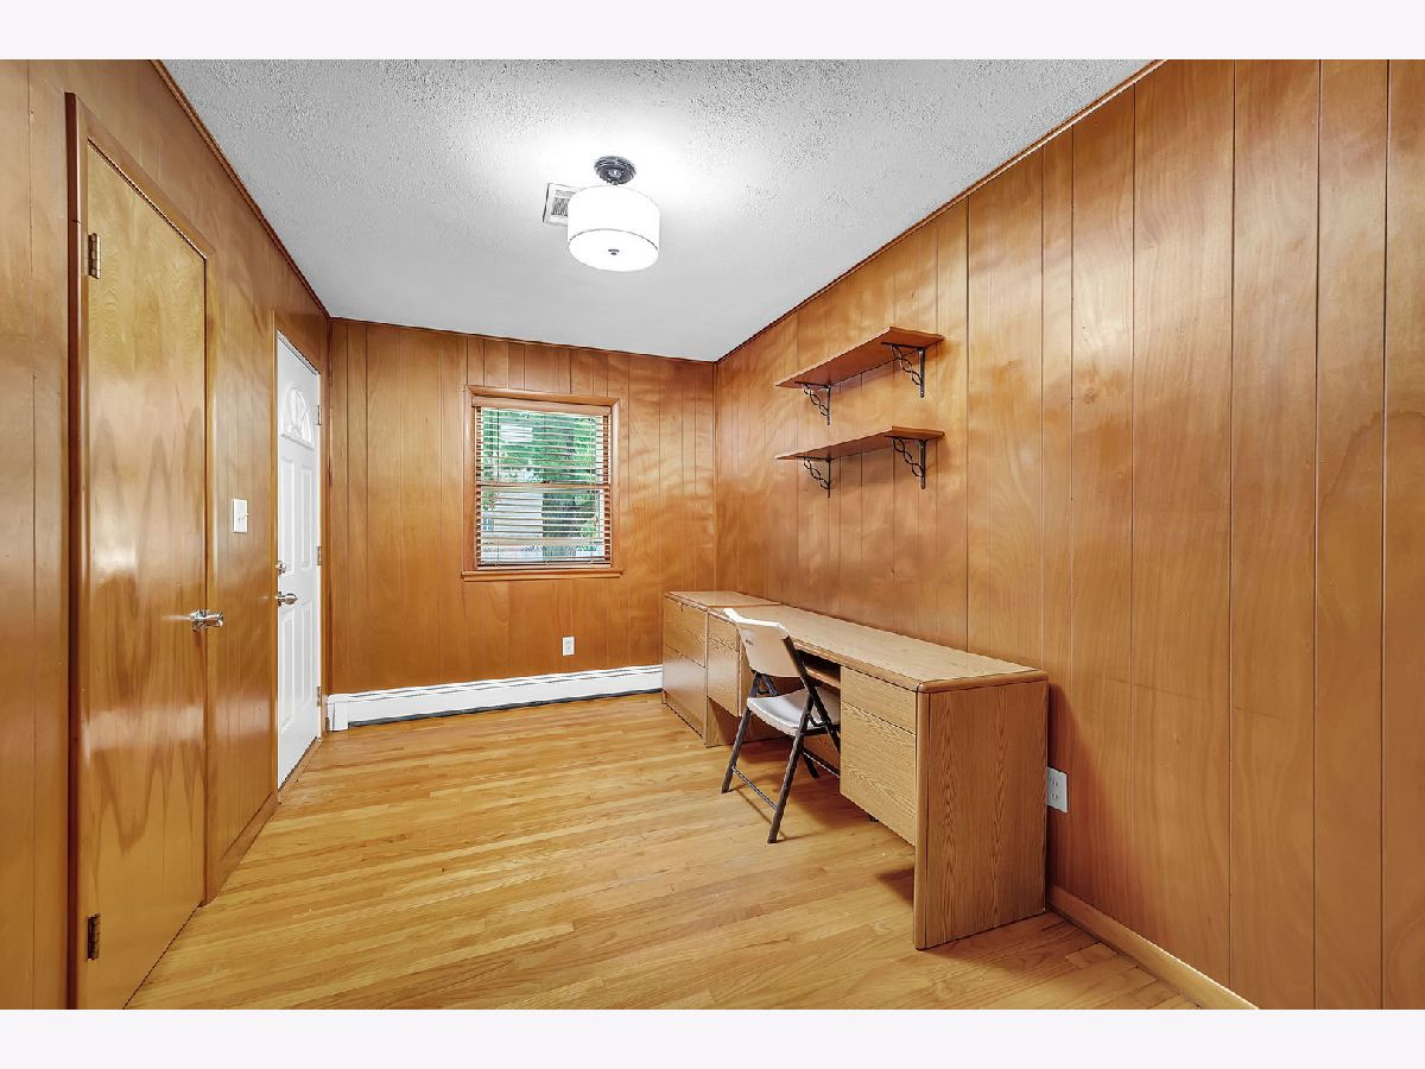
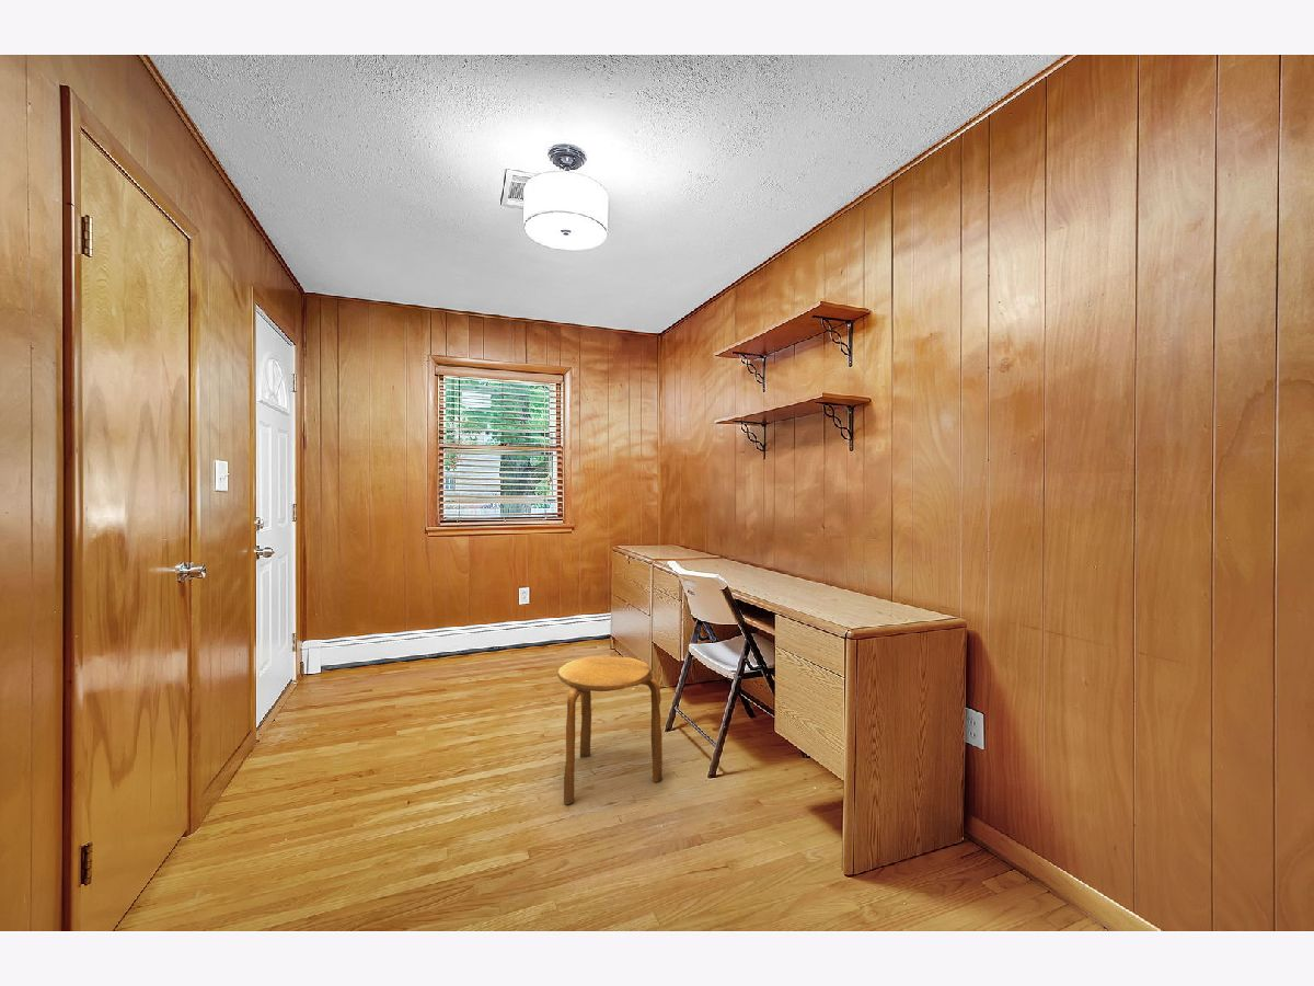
+ stool (590, 720)
